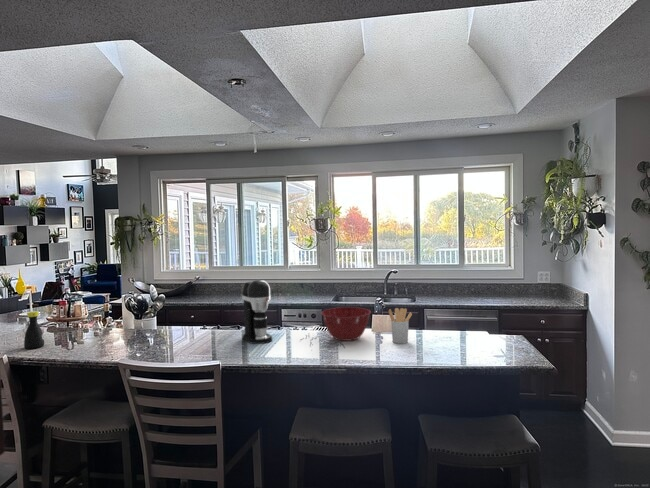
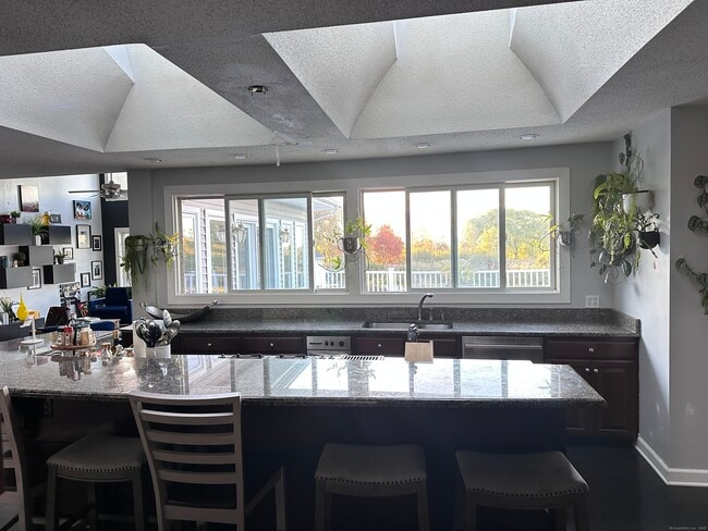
- coffee maker (256, 309)
- mixing bowl (346, 324)
- utensil holder (400, 324)
- bottle (33, 329)
